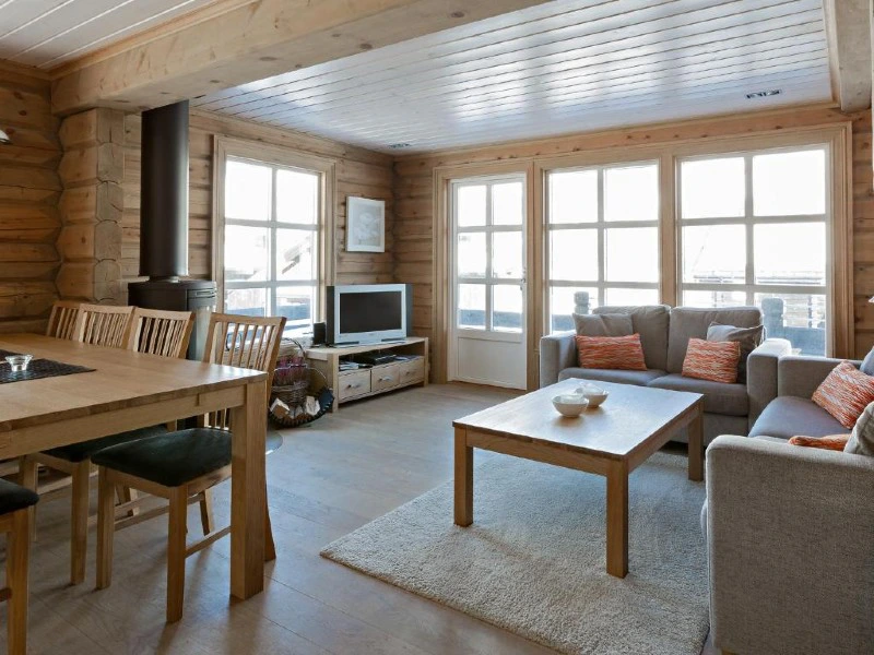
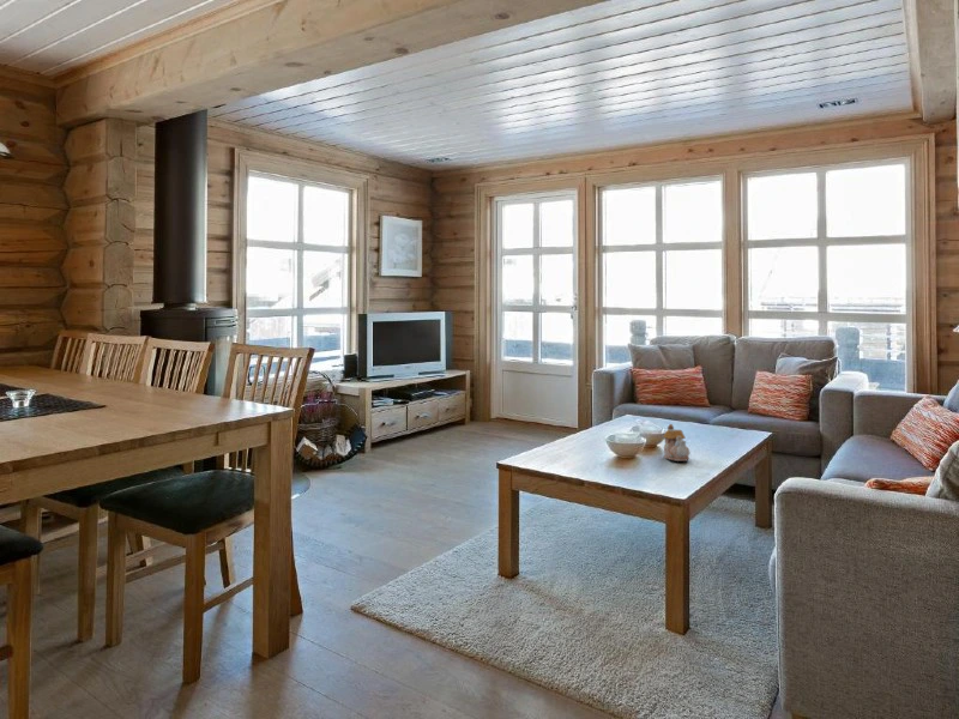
+ teapot (676, 441)
